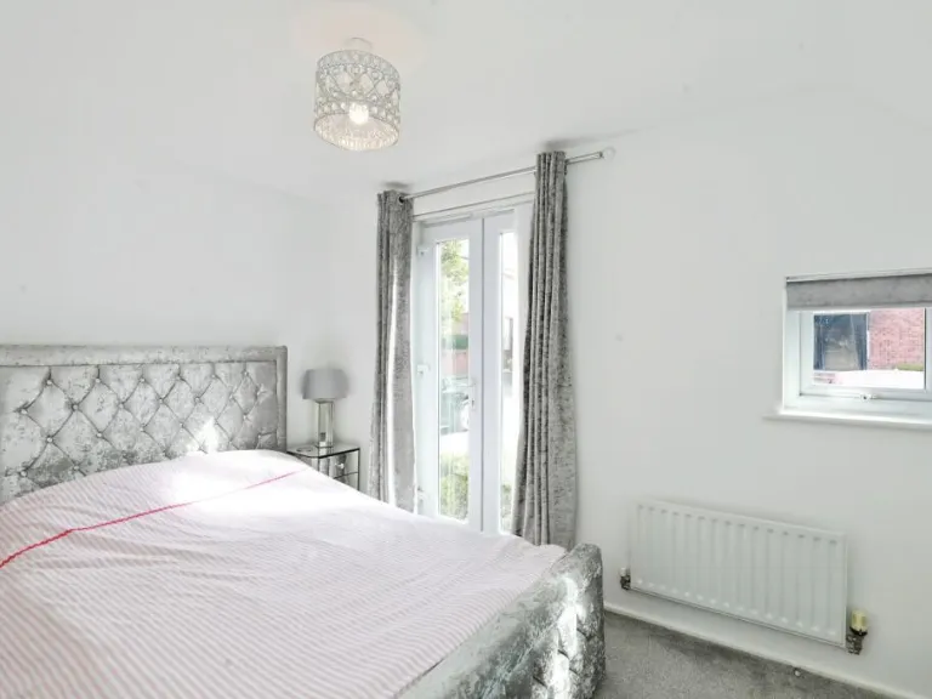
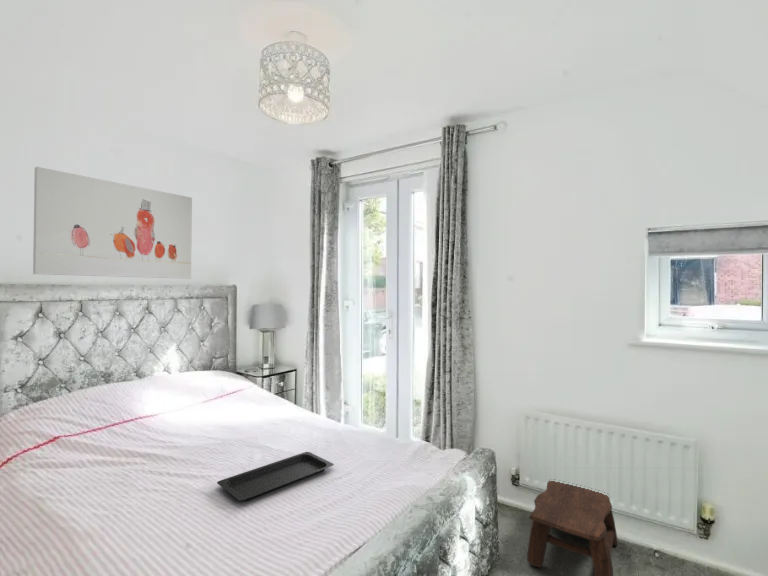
+ serving tray (278, 475)
+ wall art (123, 230)
+ stool (576, 528)
